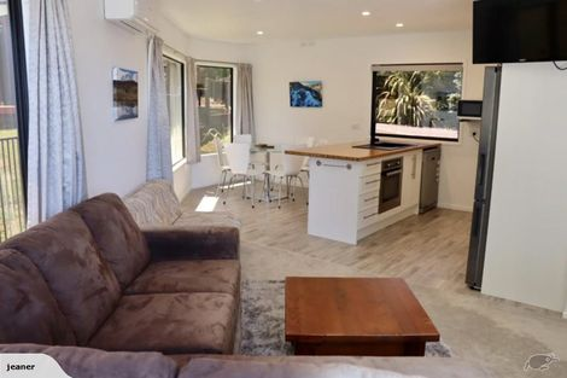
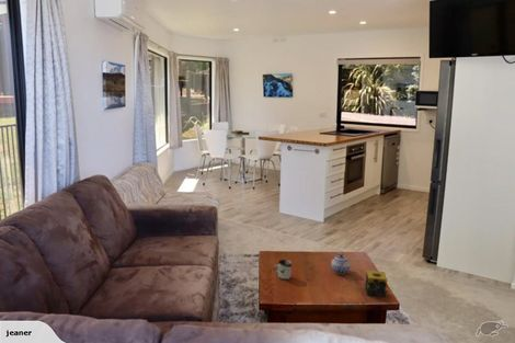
+ teapot (340, 263)
+ cup (282, 268)
+ candle (376, 283)
